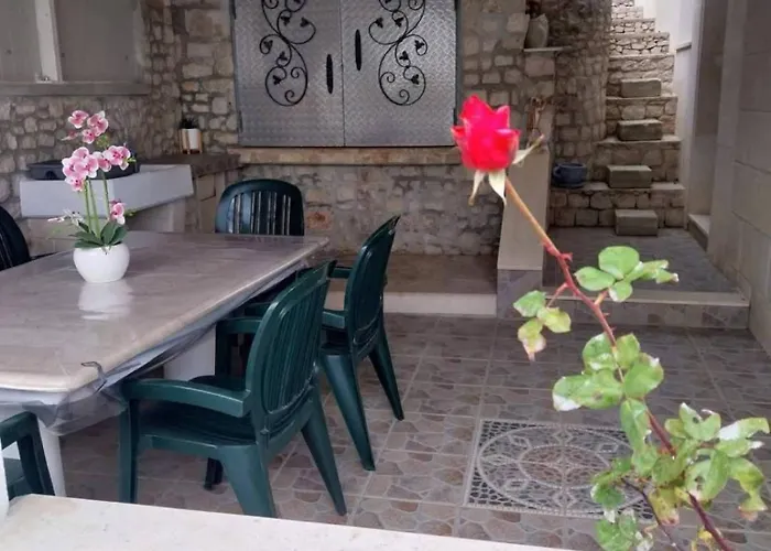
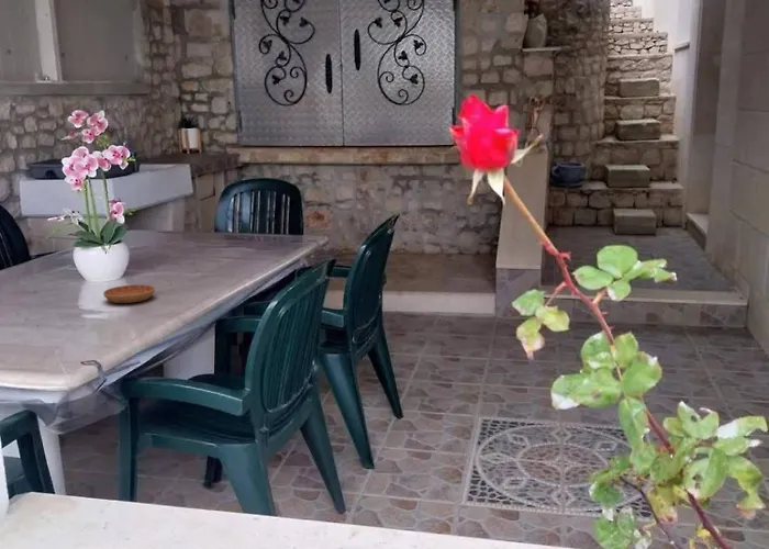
+ saucer (130, 294)
